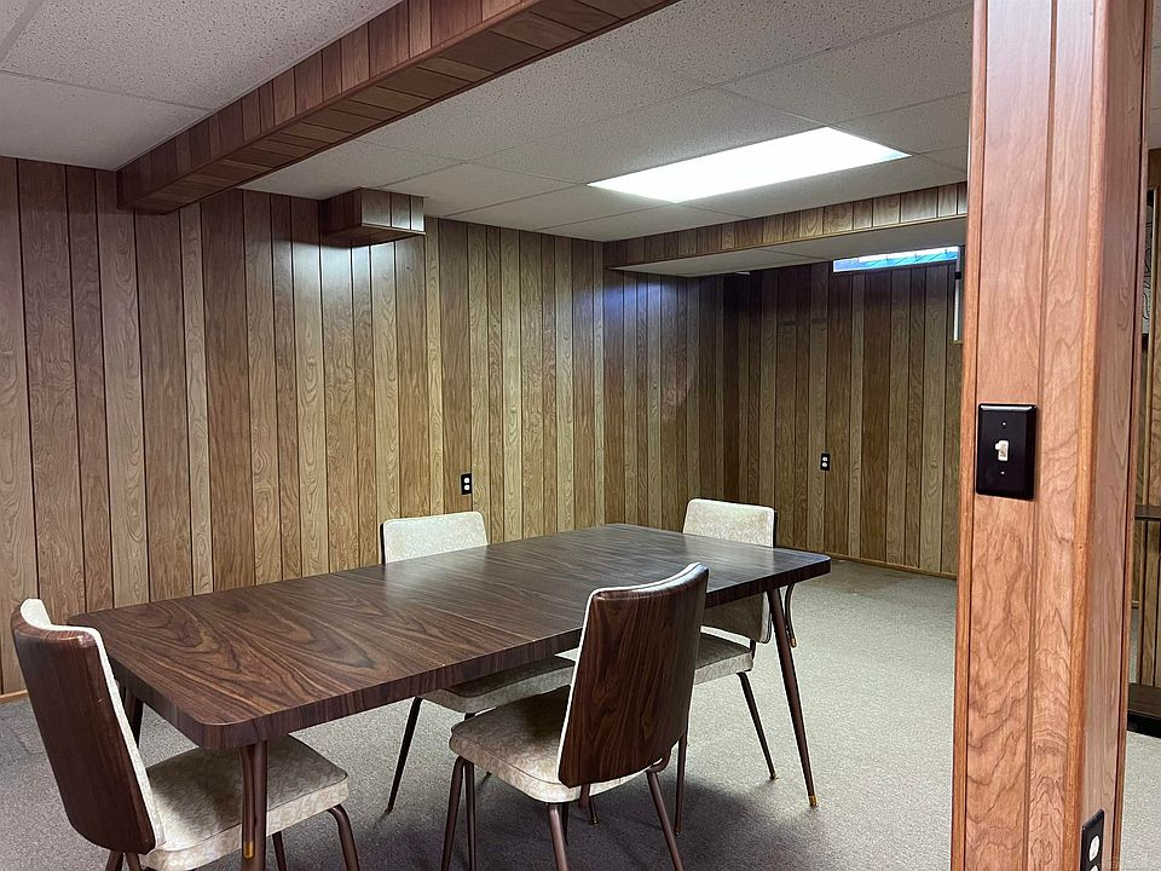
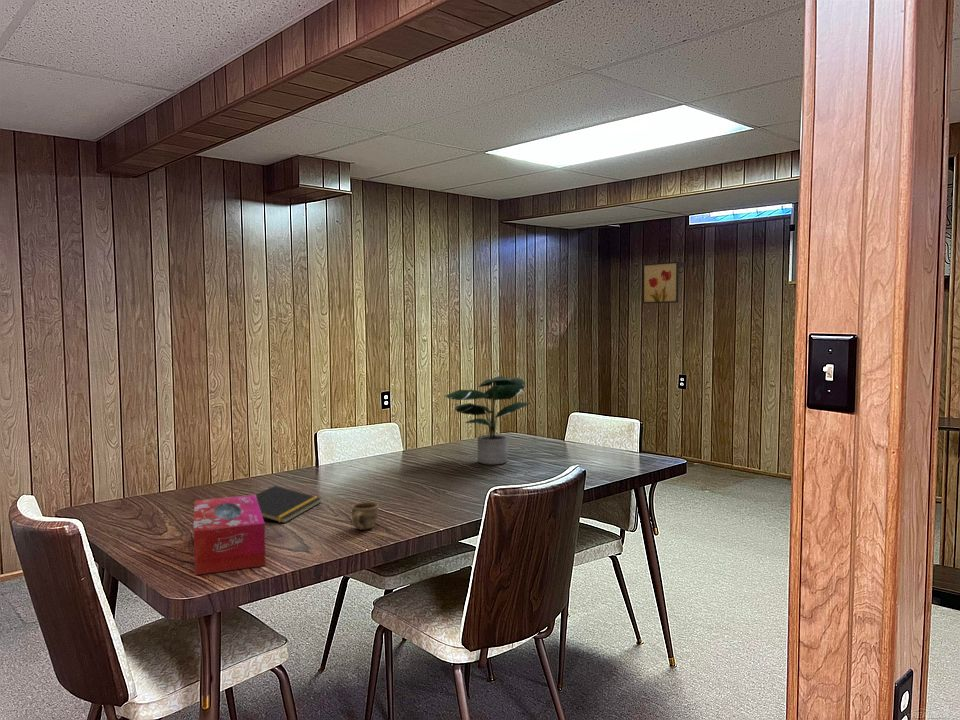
+ wall art (660, 283)
+ tissue box (227, 531)
+ notepad (279, 503)
+ cup (362, 517)
+ potted plant (487, 418)
